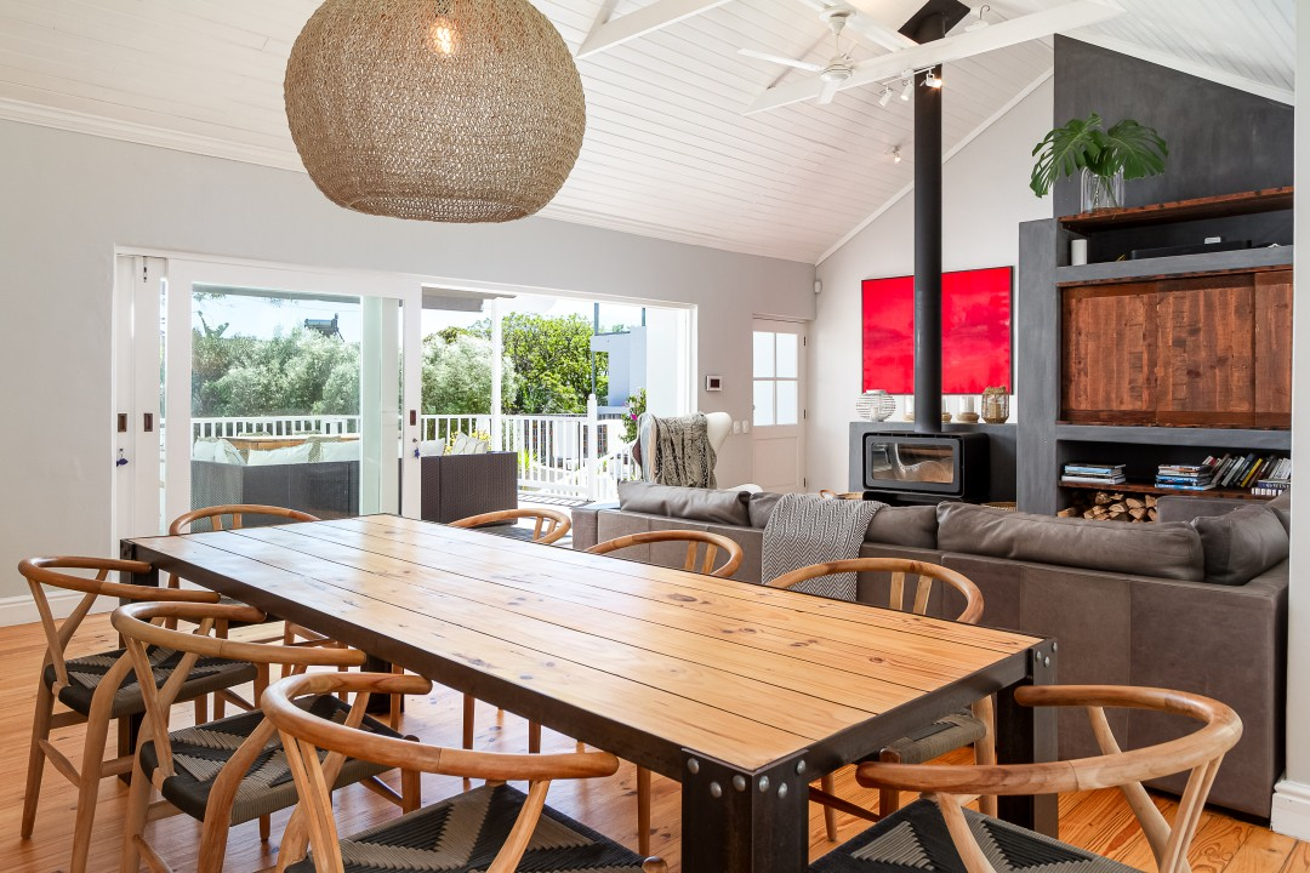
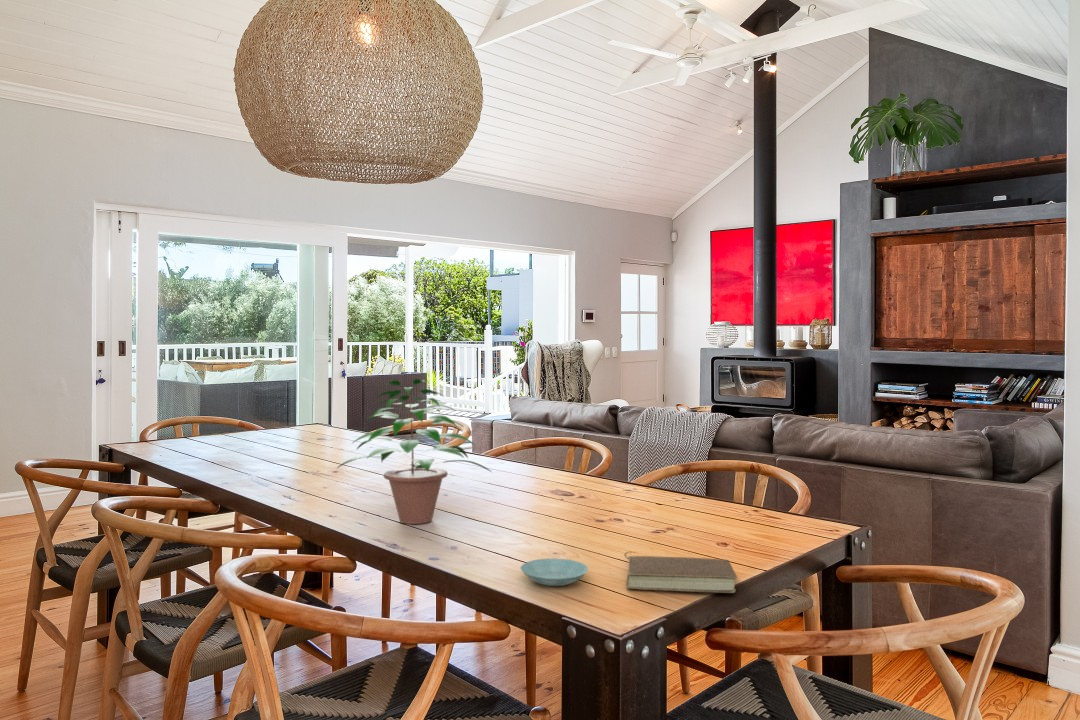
+ potted plant (415, 446)
+ saucer (554, 574)
+ book (677, 569)
